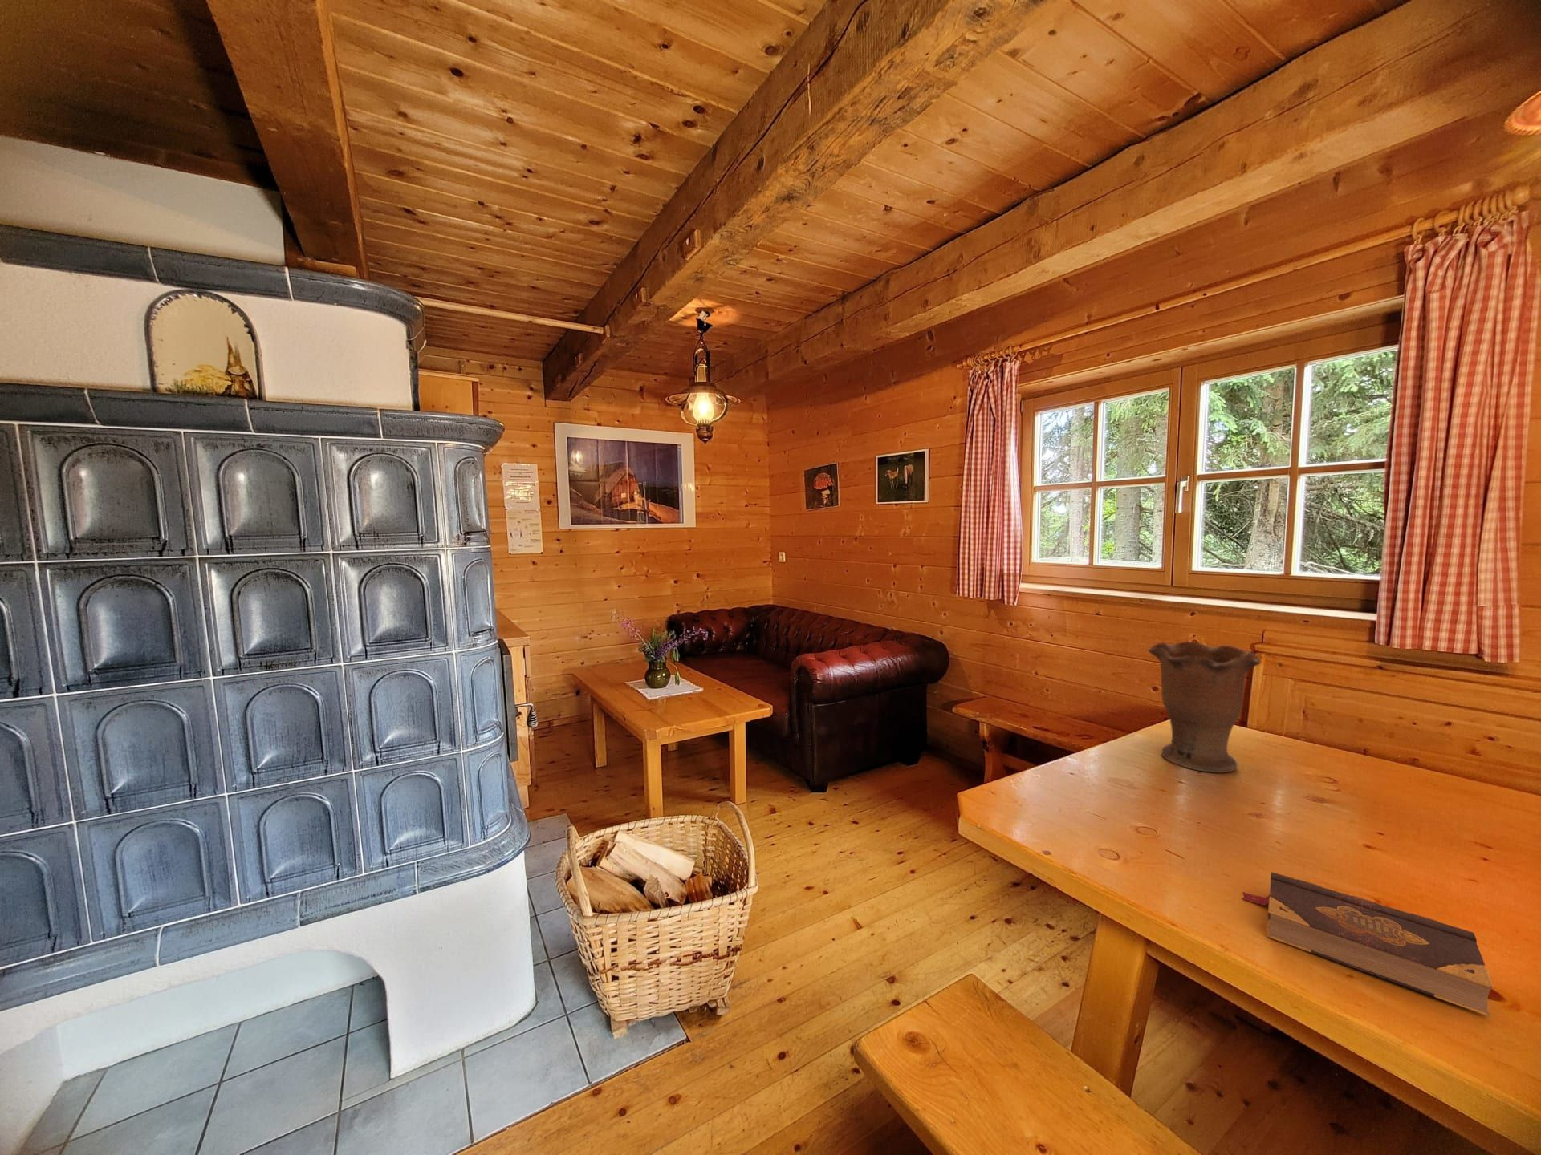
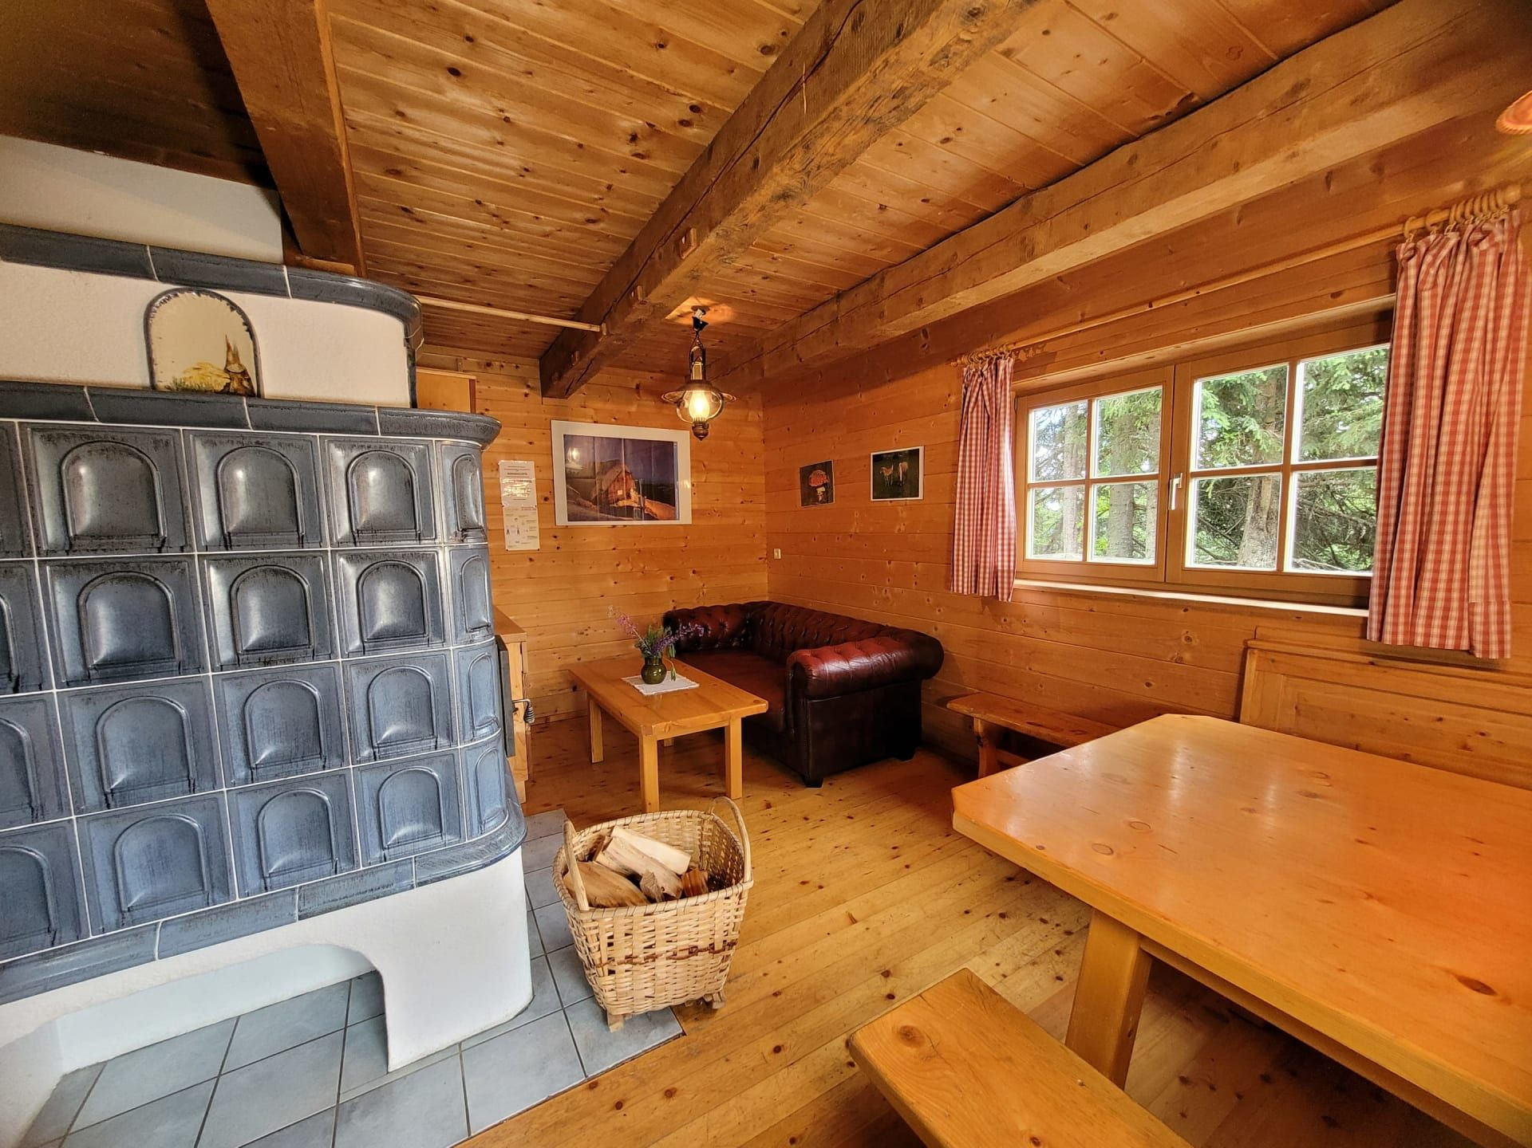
- book (1349, 928)
- vase (1199, 704)
